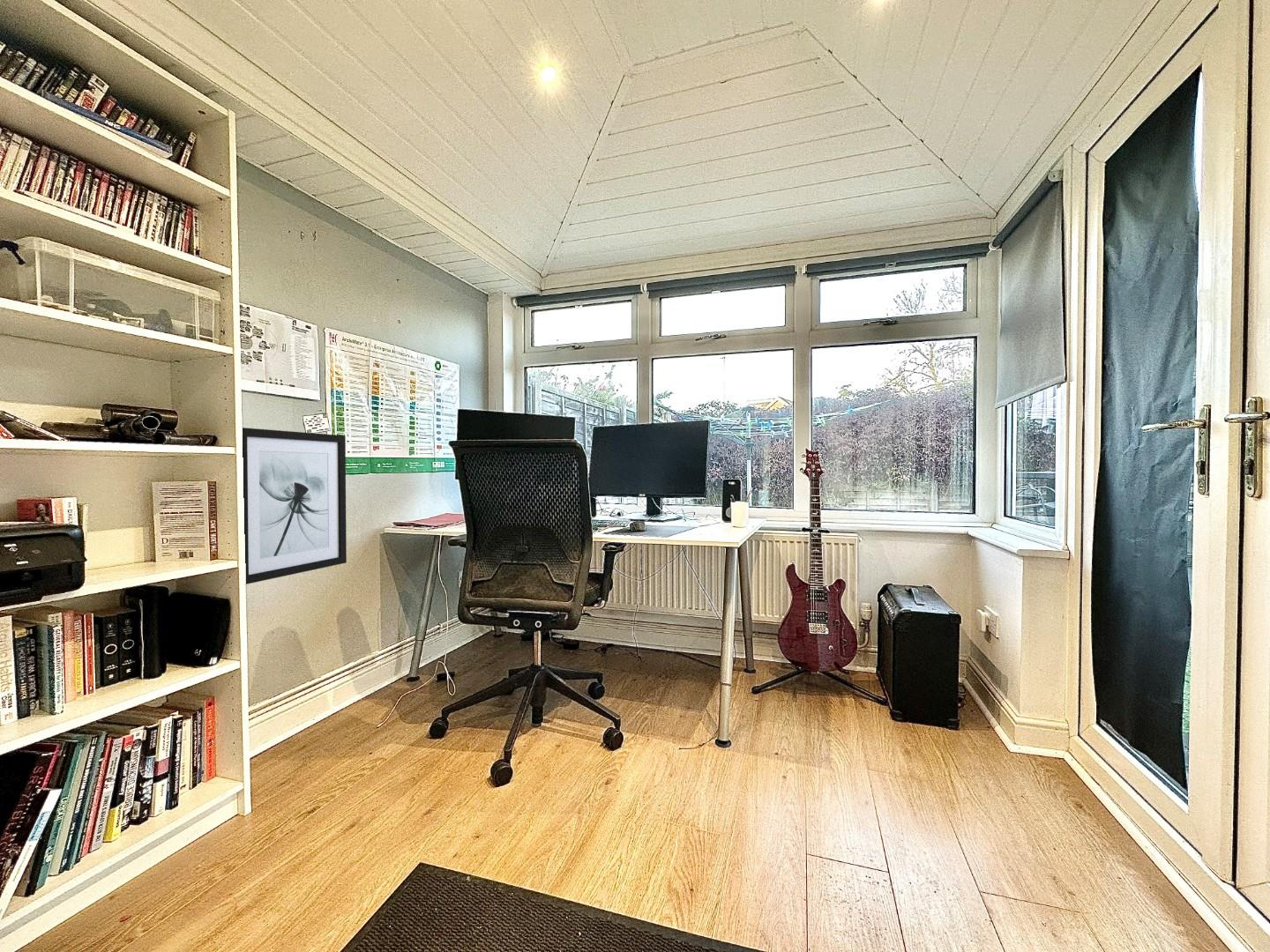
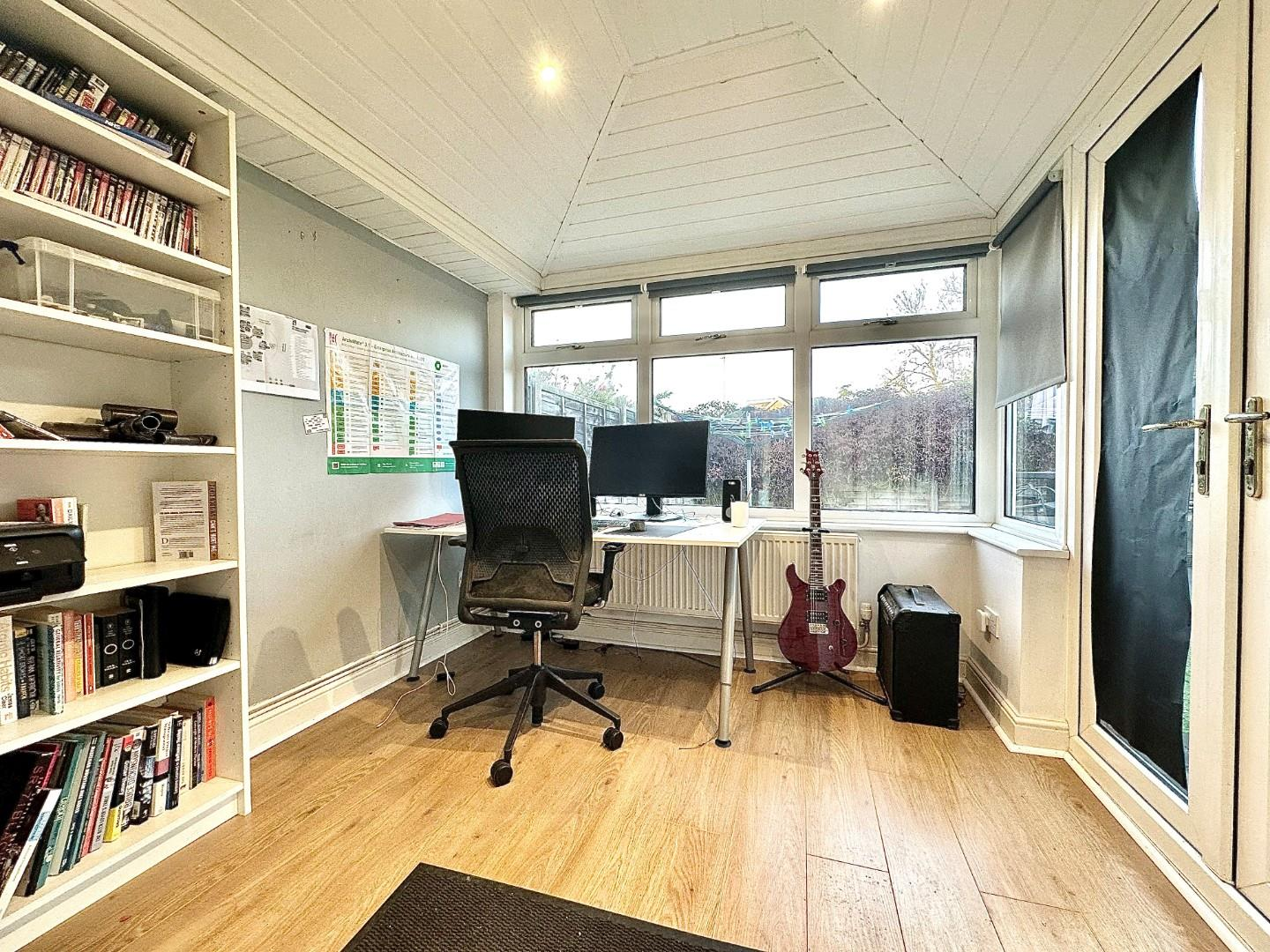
- wall art (295, 502)
